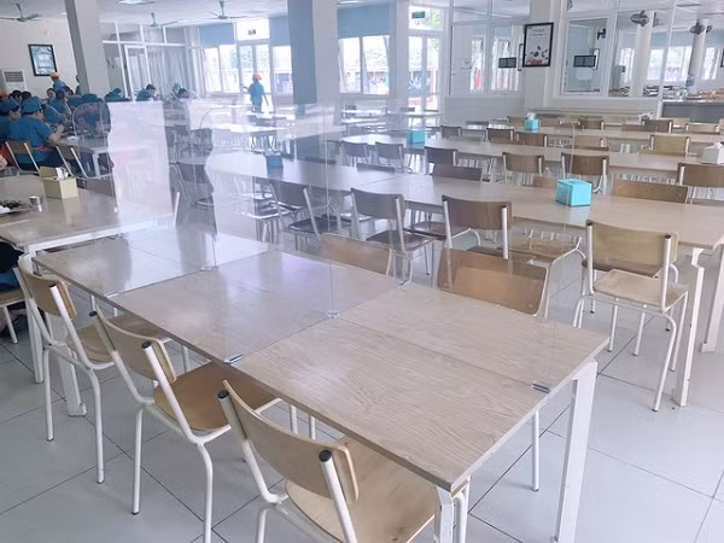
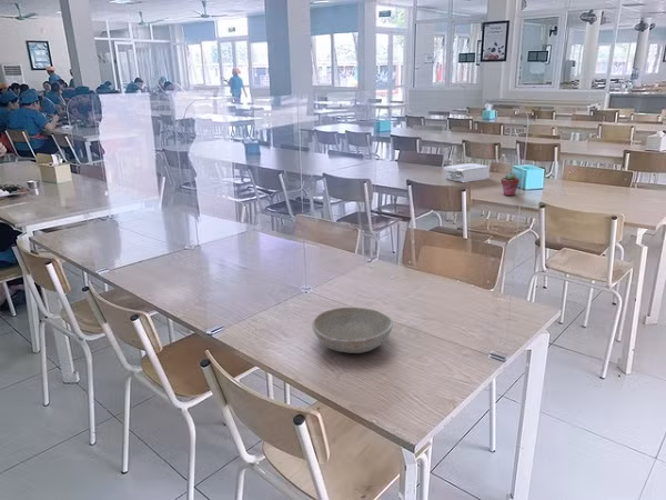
+ potted succulent (509, 183)
+ tissue box (464, 172)
+ bowl (352, 332)
